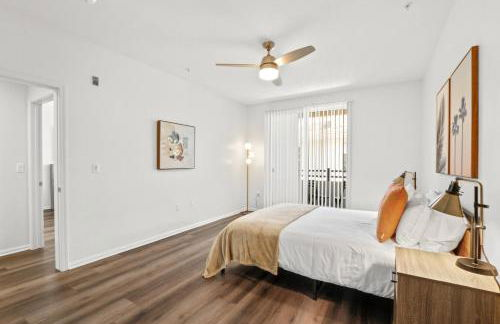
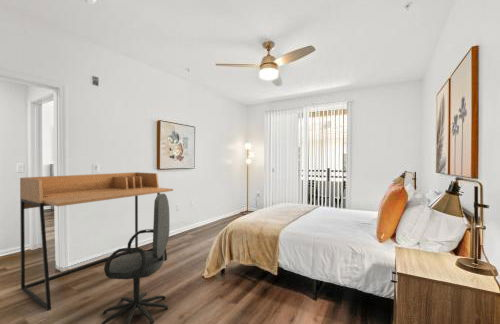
+ desk (101, 200)
+ office chair (140, 252)
